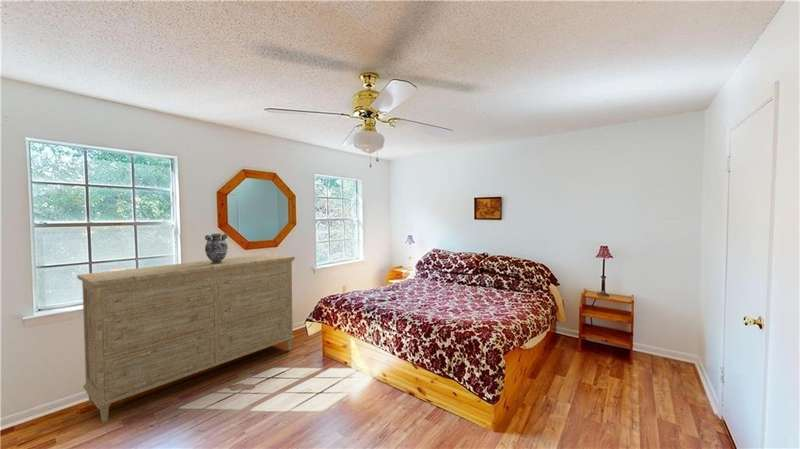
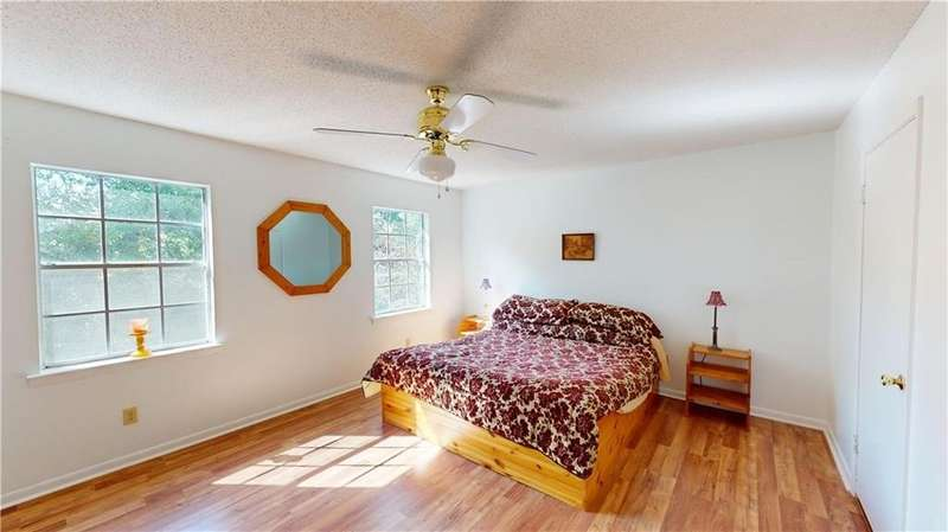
- decorative vase (216, 248)
- dresser (205, 318)
